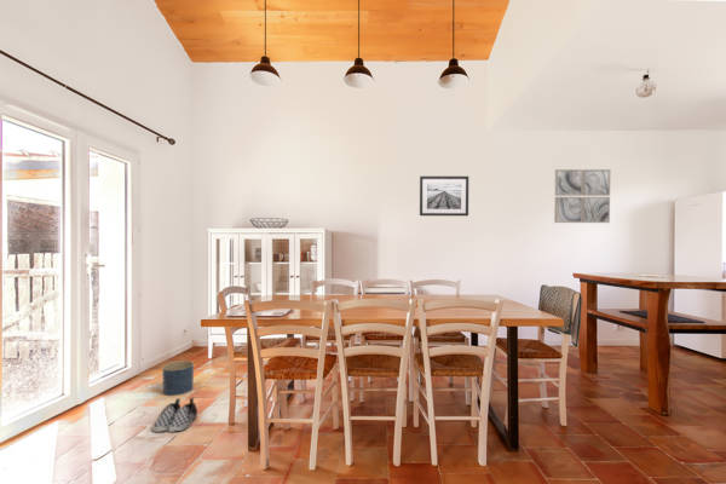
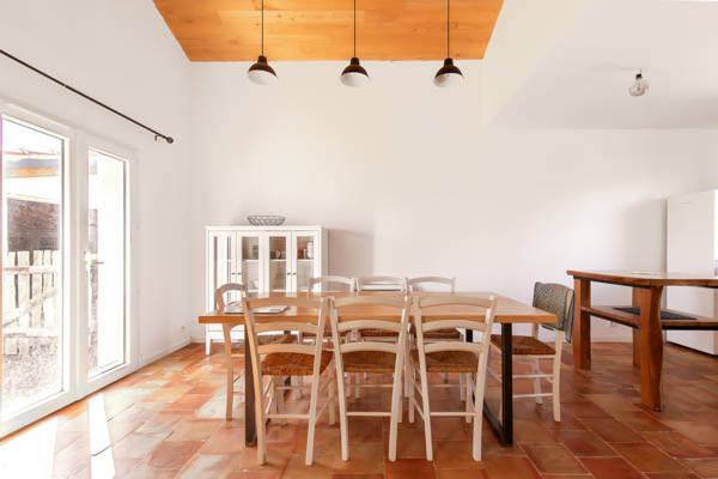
- wall art (582, 195)
- planter (178, 378)
- shoe (175, 414)
- wall art (444, 196)
